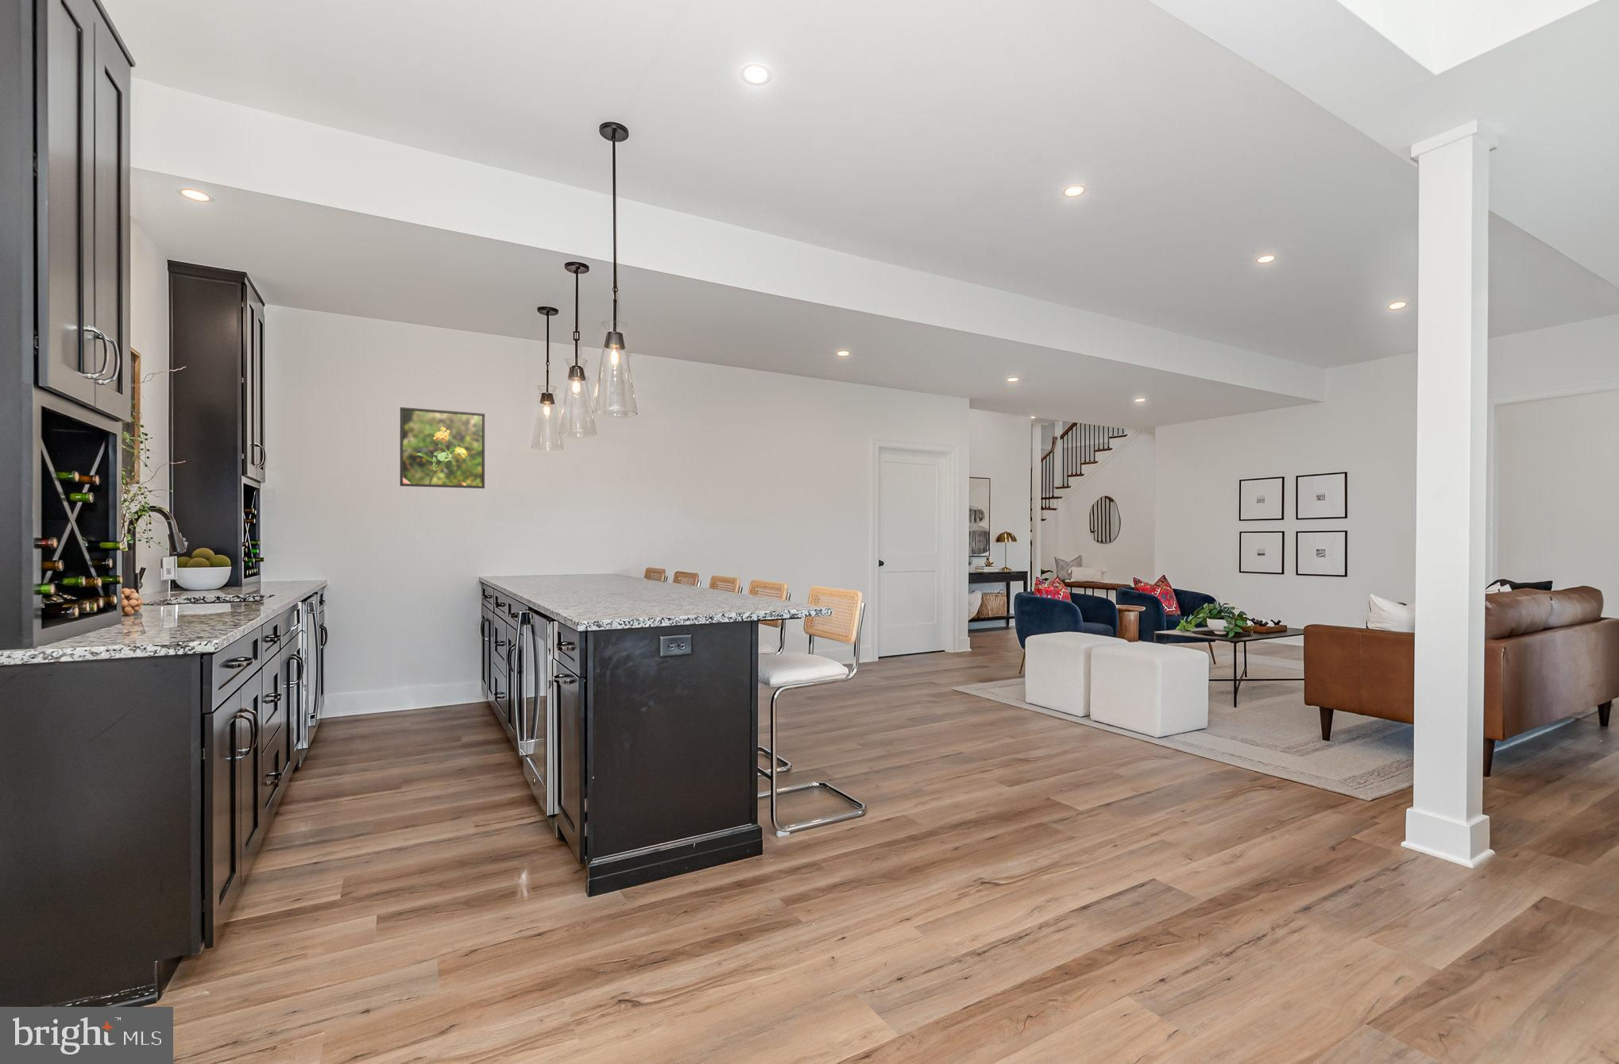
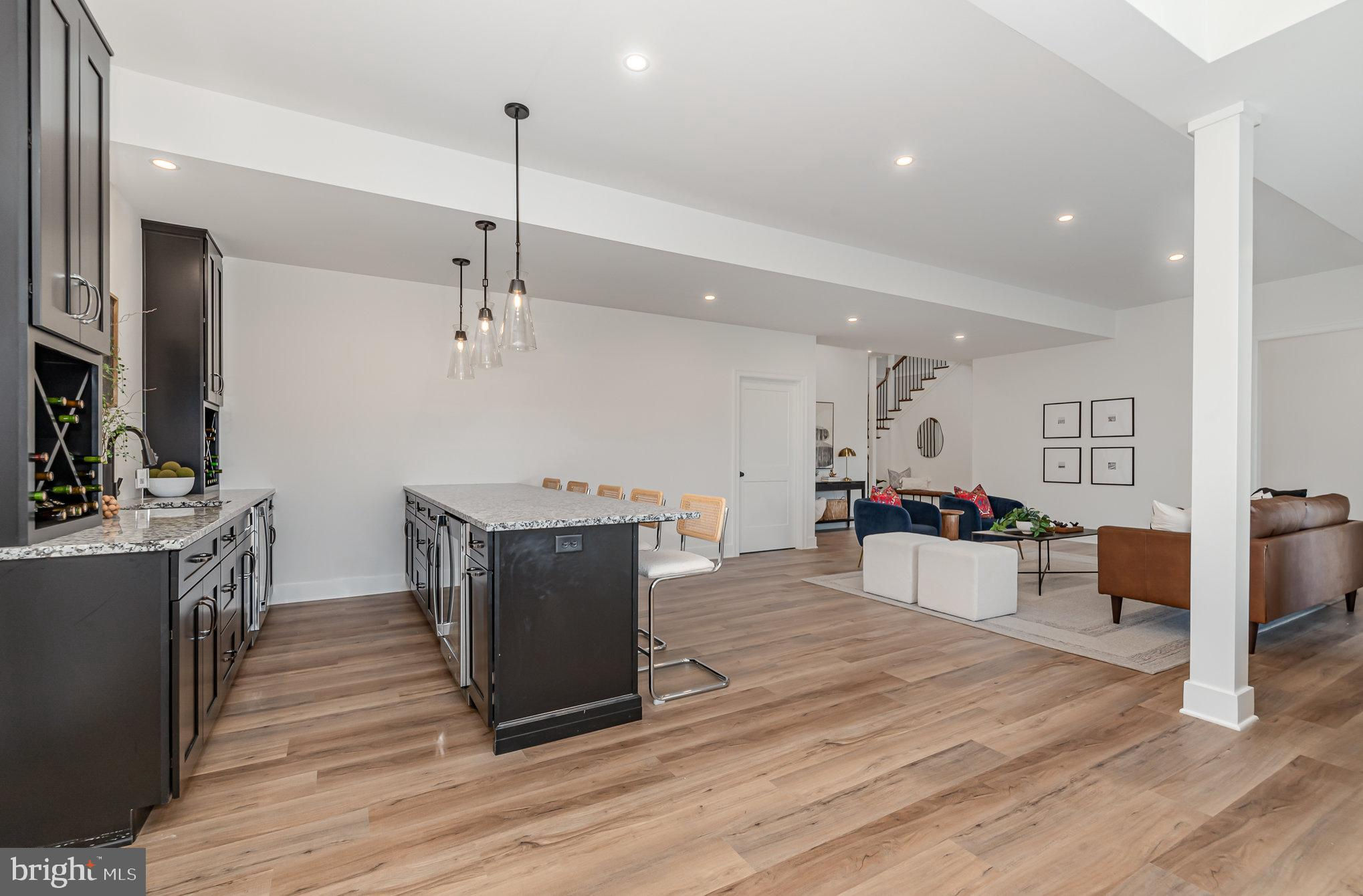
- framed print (443, 449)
